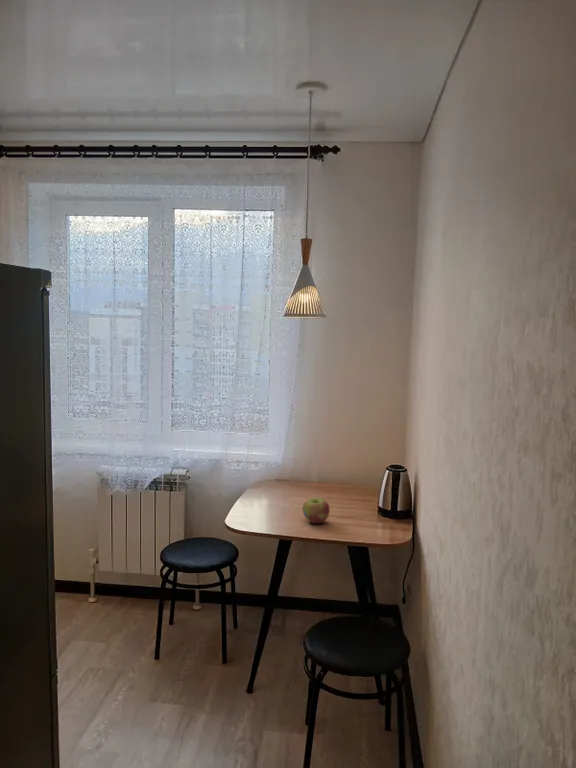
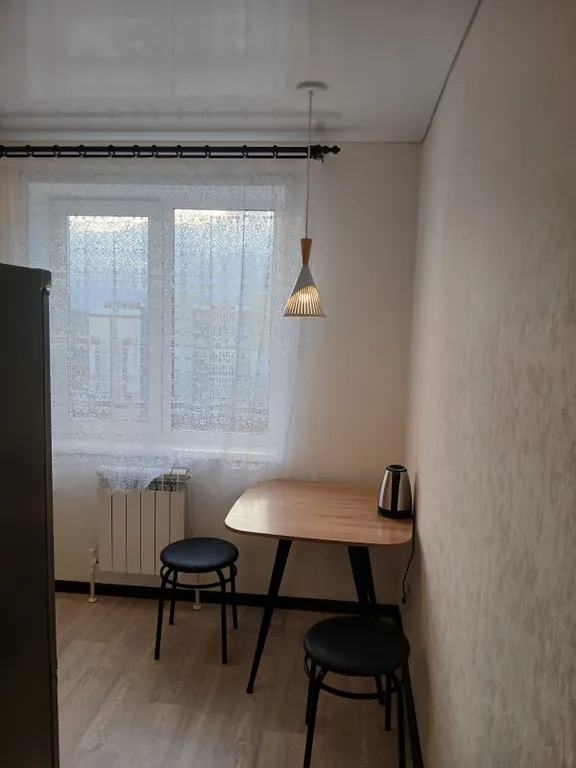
- apple (315, 510)
